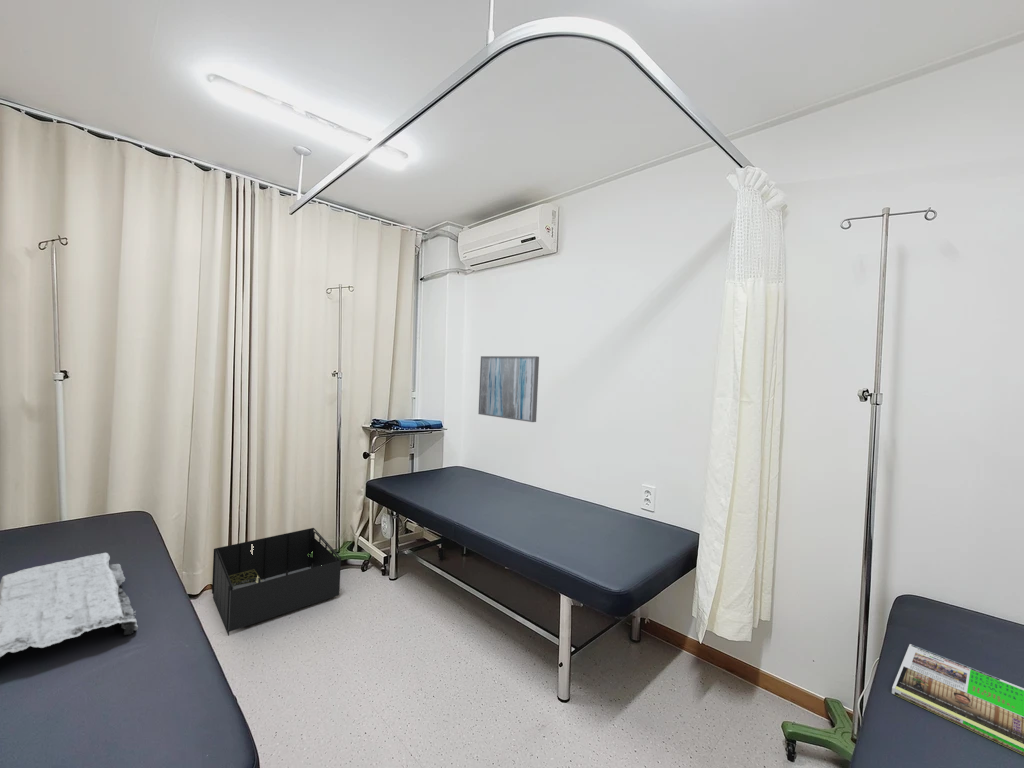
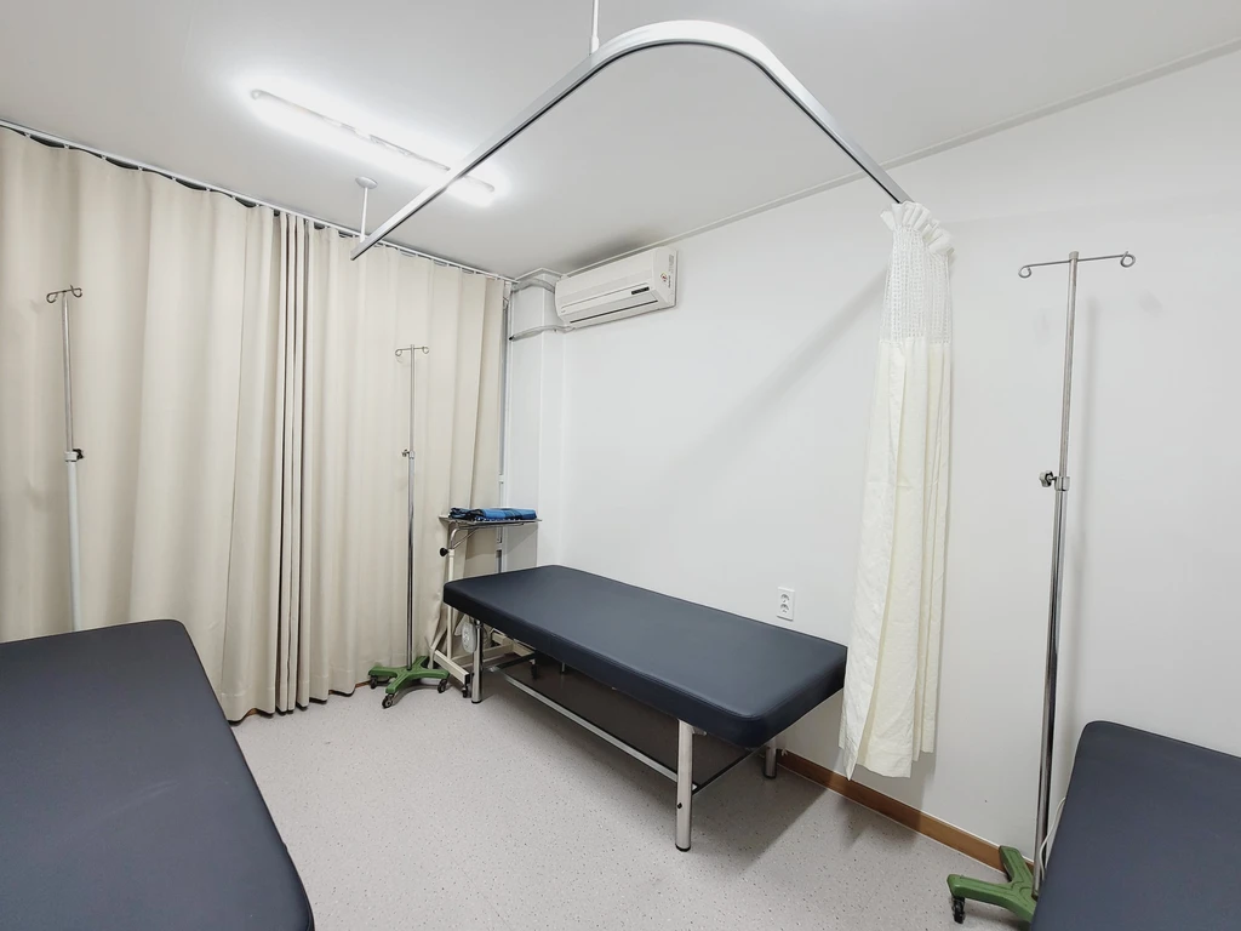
- magazine (964, 693)
- wall art (506, 387)
- stone plaque (61, 602)
- storage bin (277, 573)
